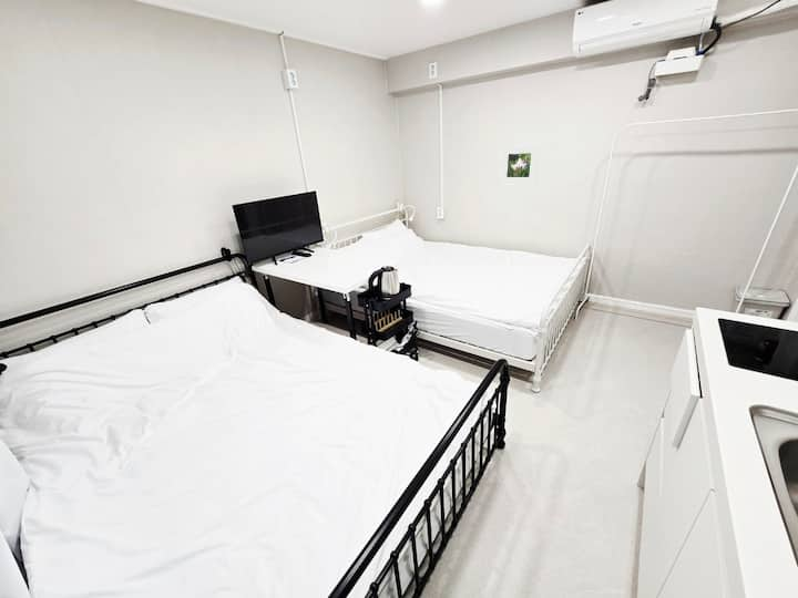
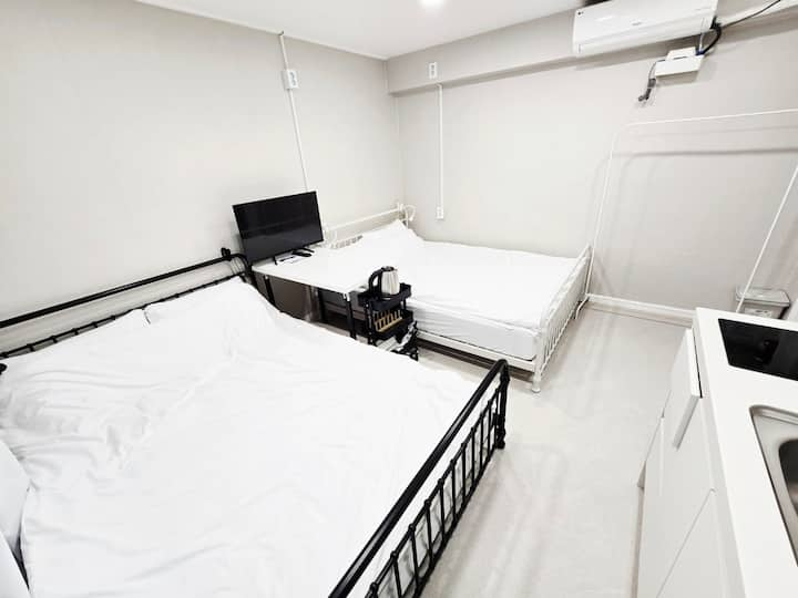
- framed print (519, 165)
